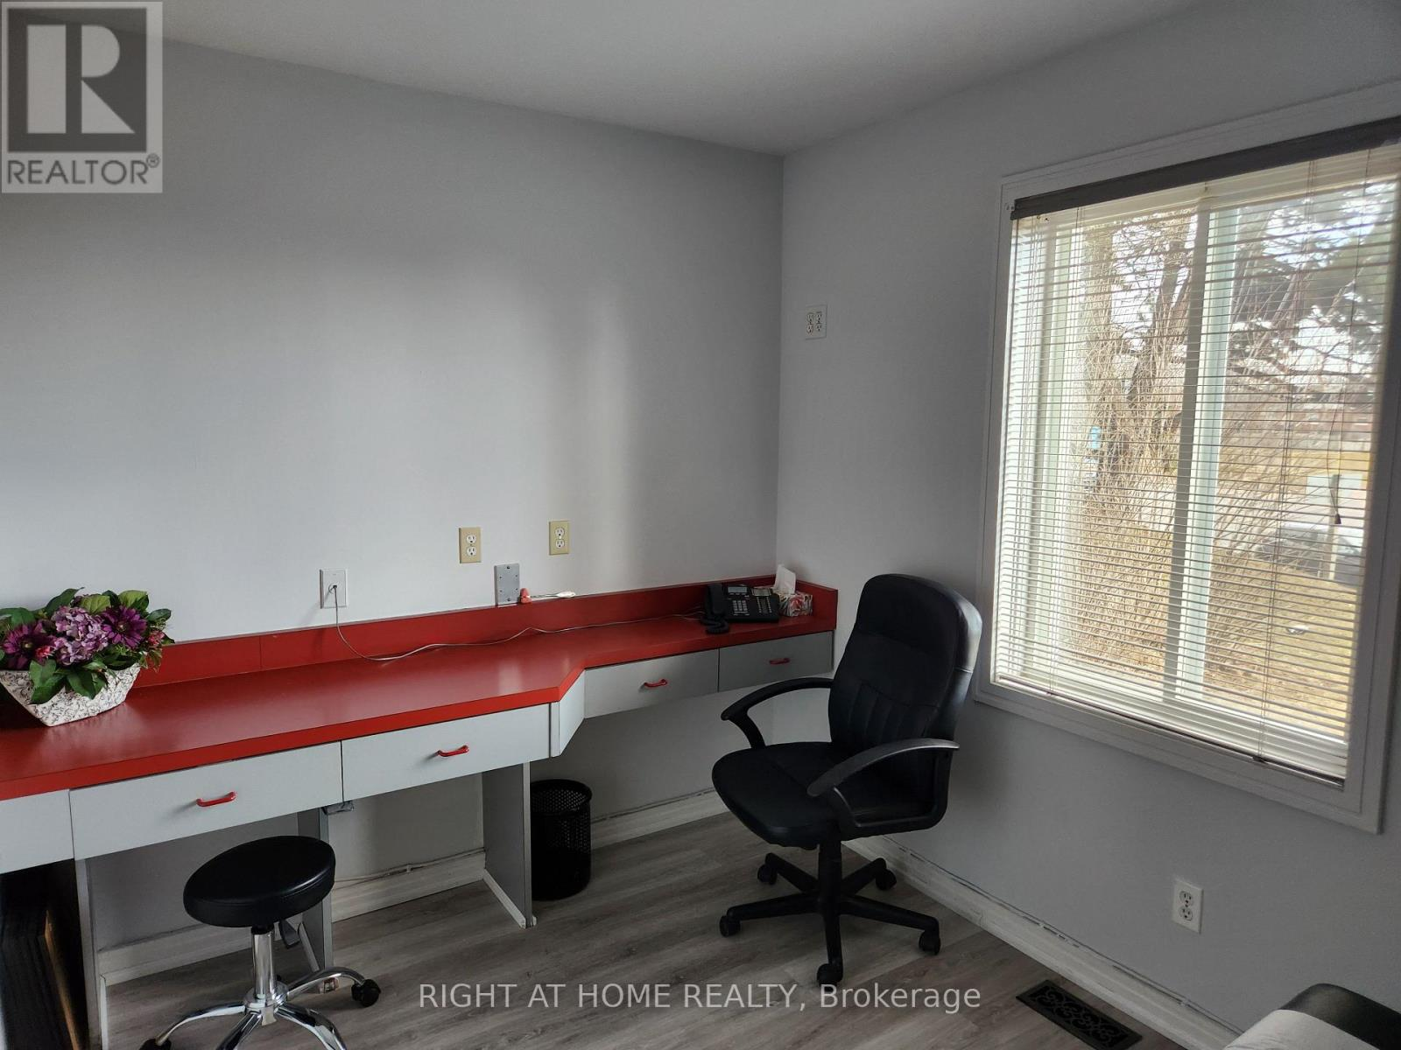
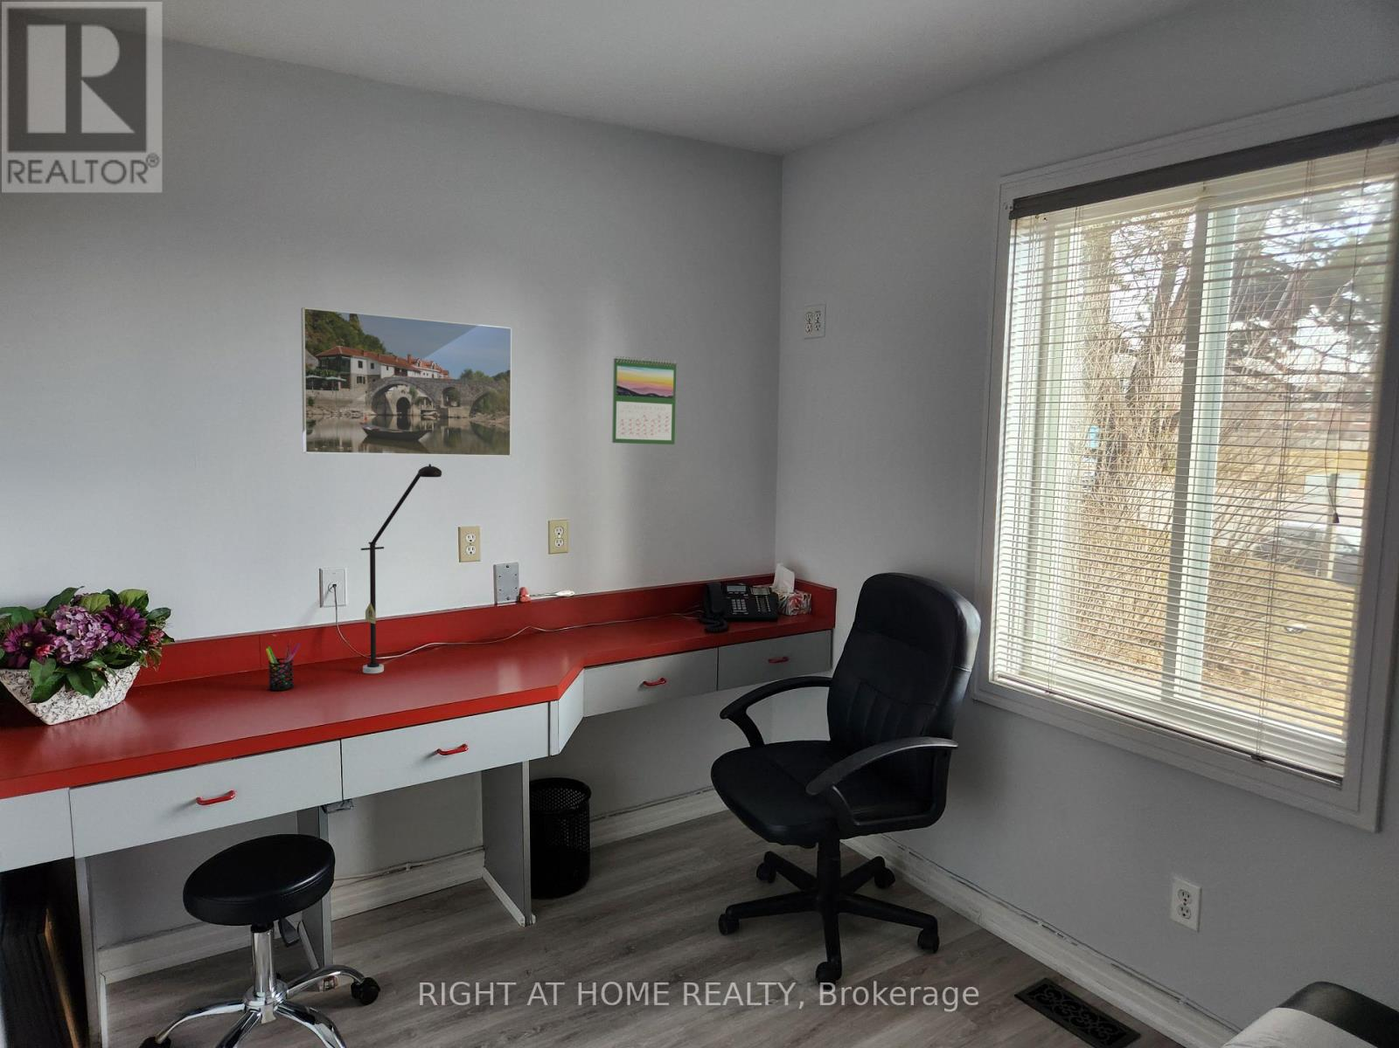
+ pen holder (280, 664)
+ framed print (413, 386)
+ desk lamp (375, 572)
+ calendar (644, 400)
